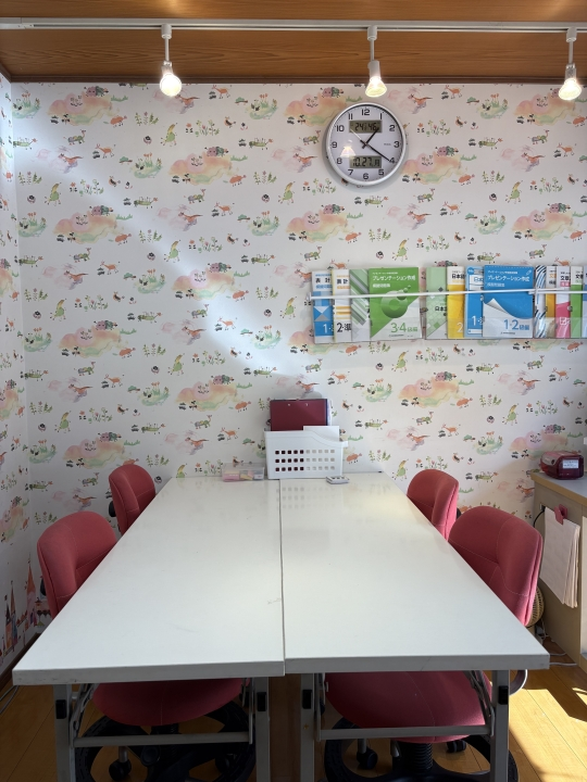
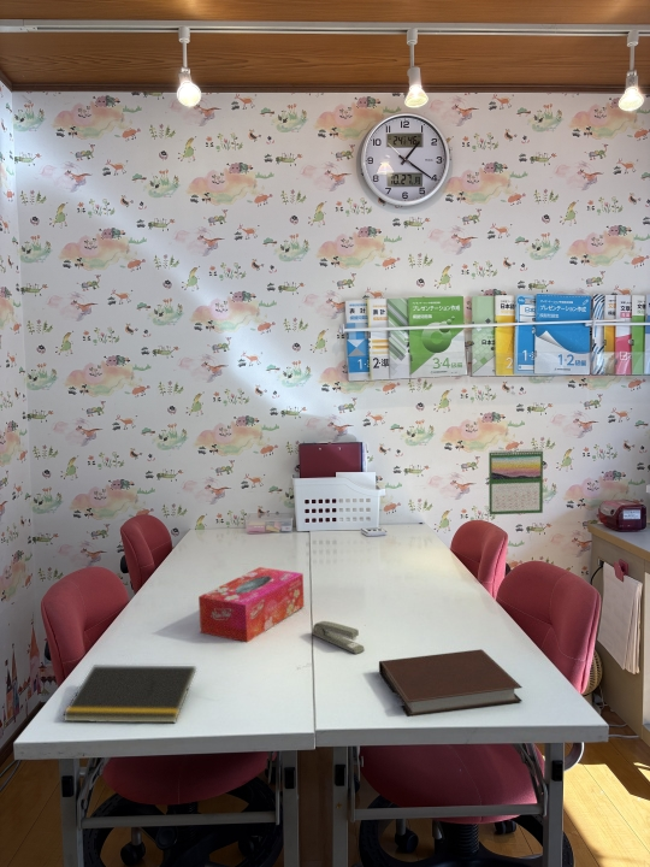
+ calendar (515, 480)
+ stapler (337, 632)
+ tissue box (253, 601)
+ notepad (131, 692)
+ notebook (447, 679)
